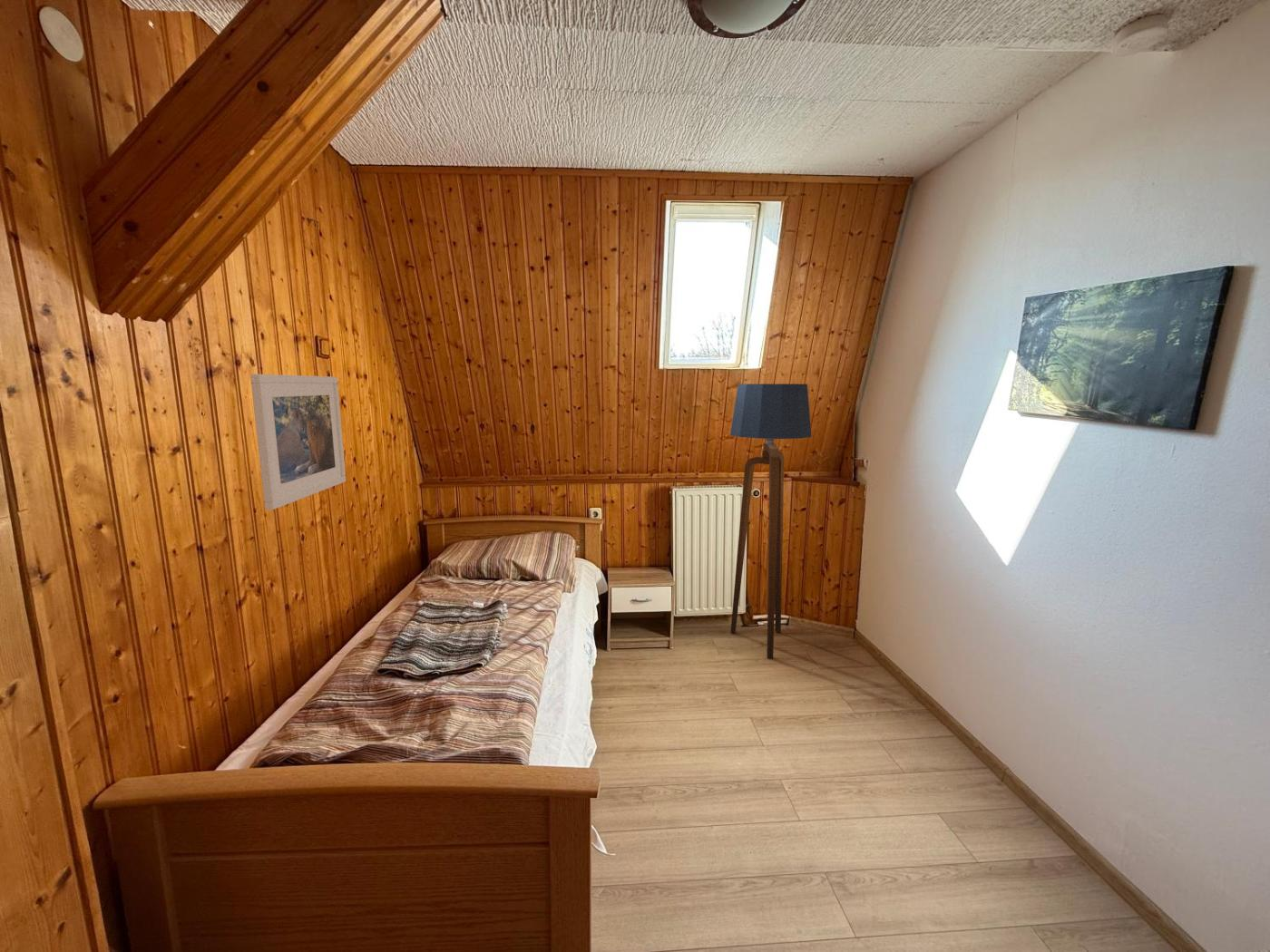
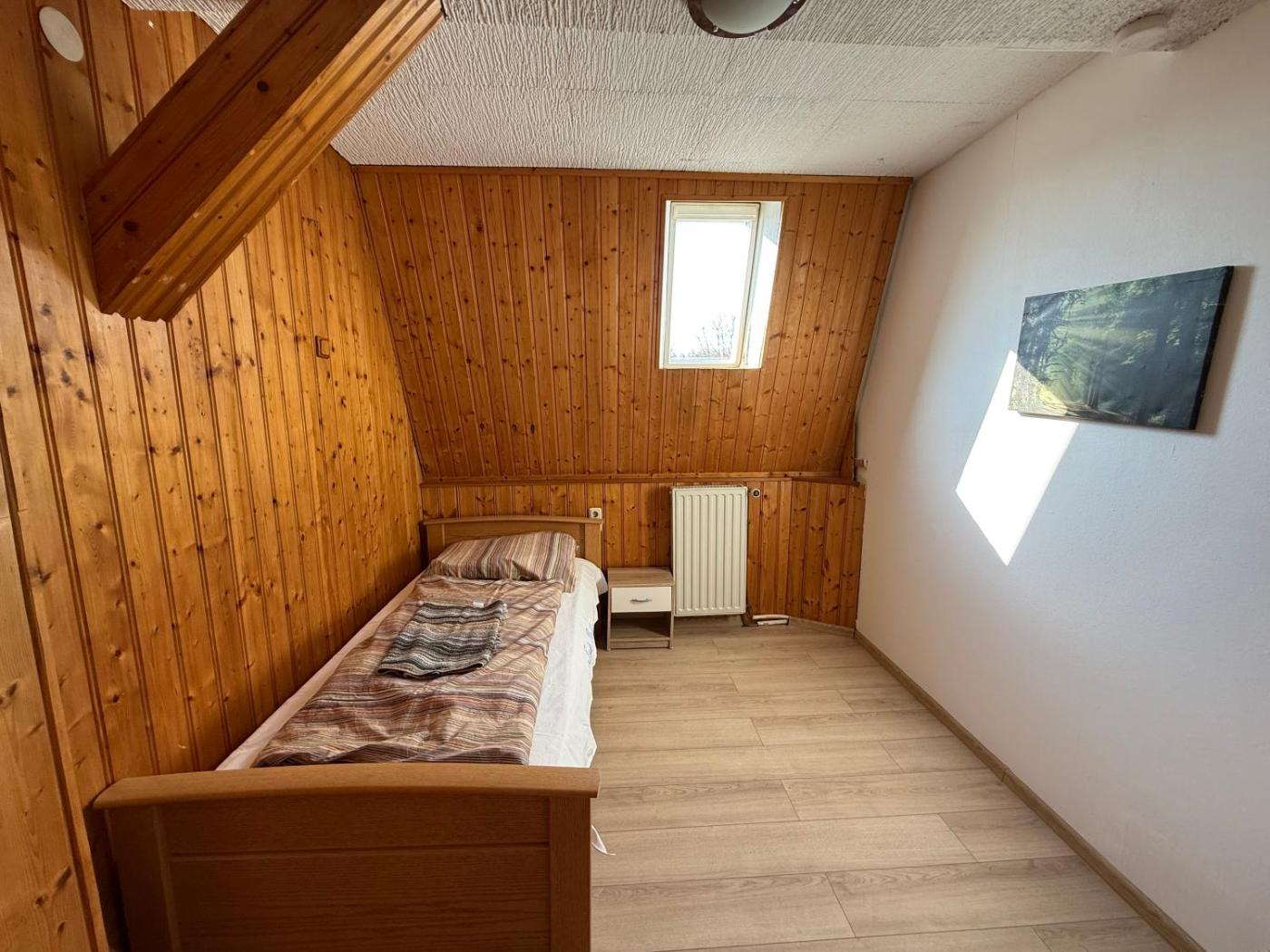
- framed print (305, 435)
- floor lamp (768, 519)
